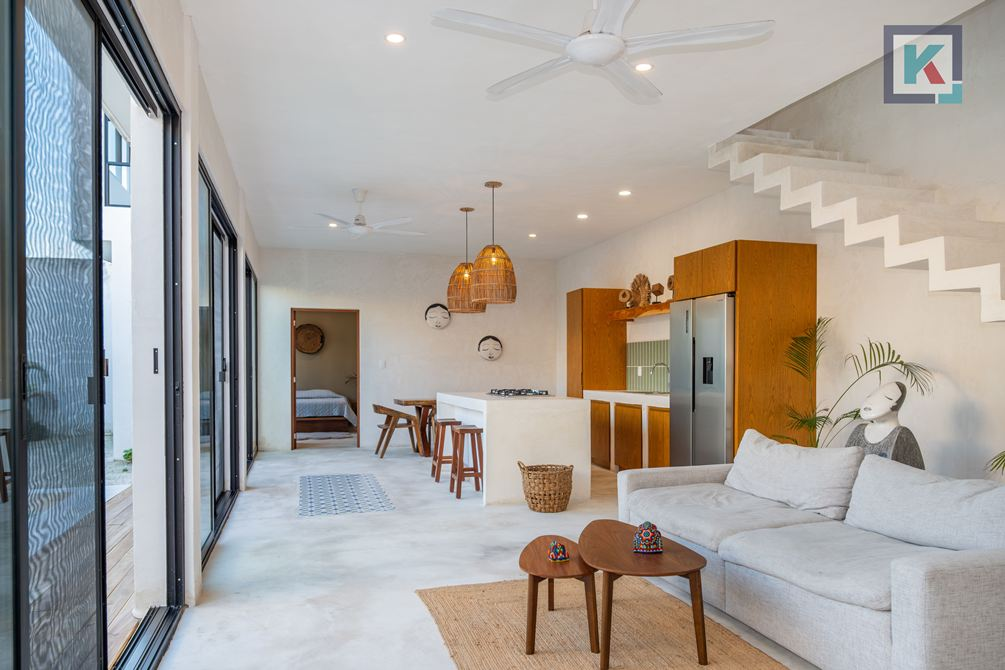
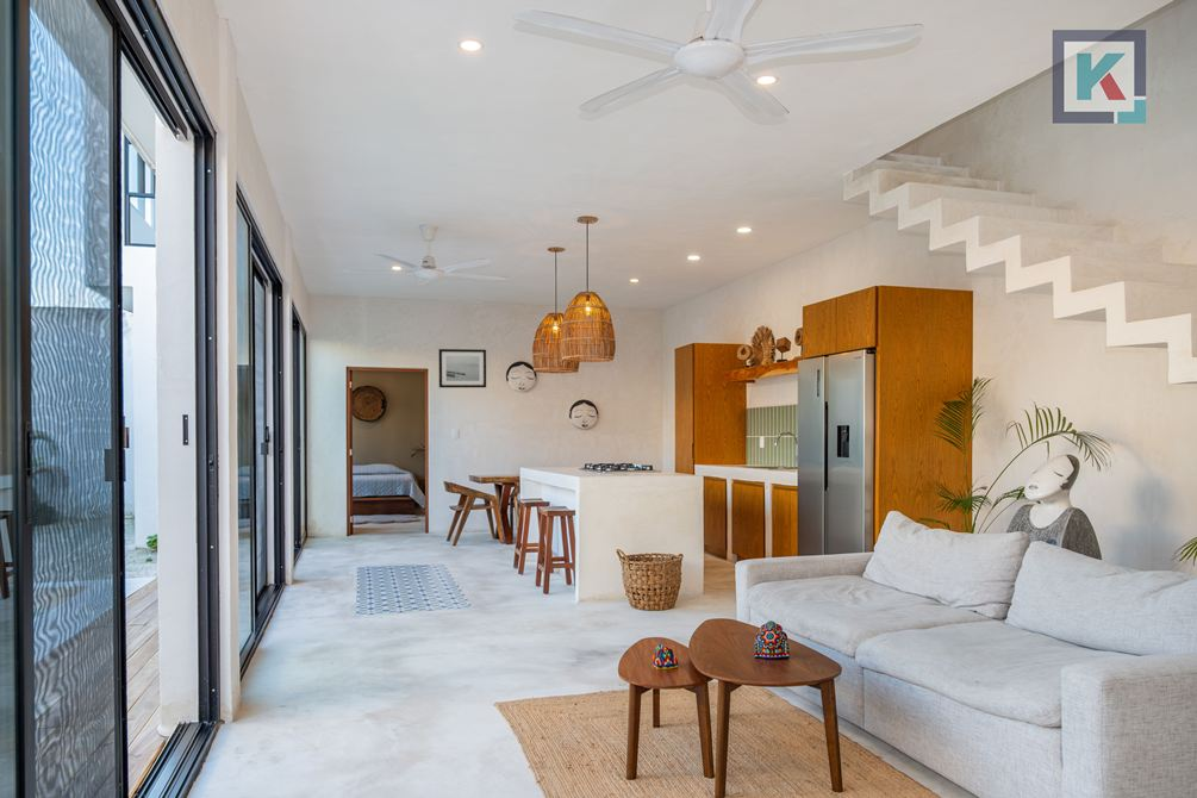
+ wall art (462, 368)
